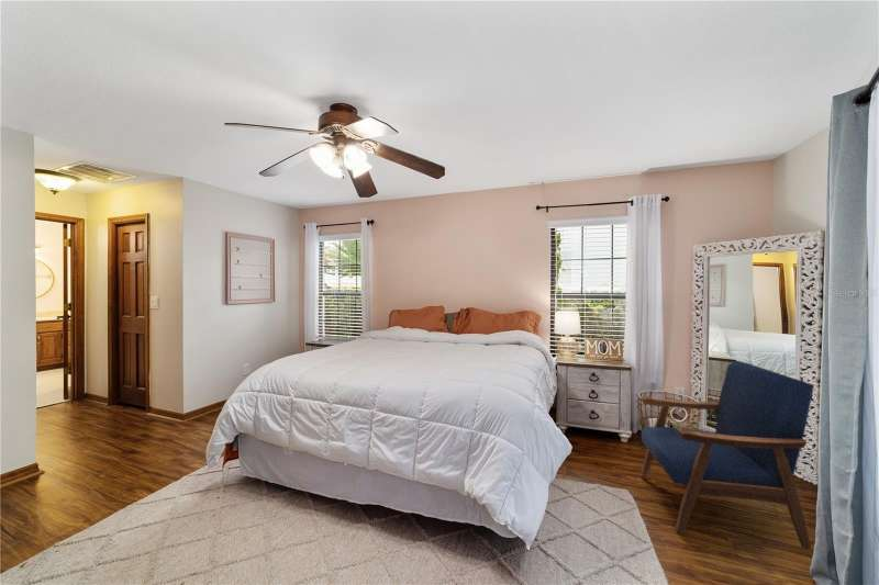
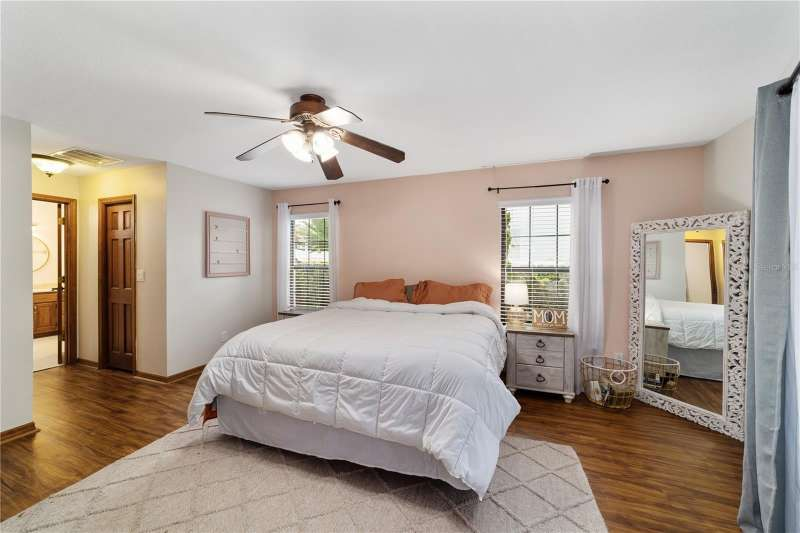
- armchair (714, 437)
